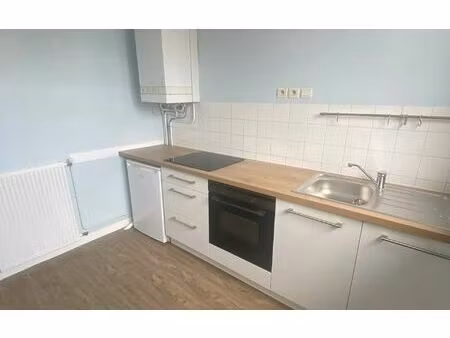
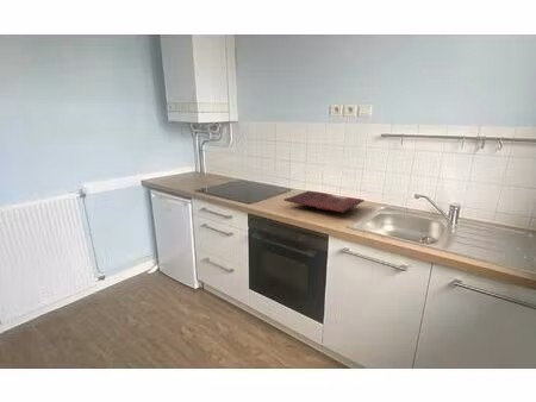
+ cutting board (323, 203)
